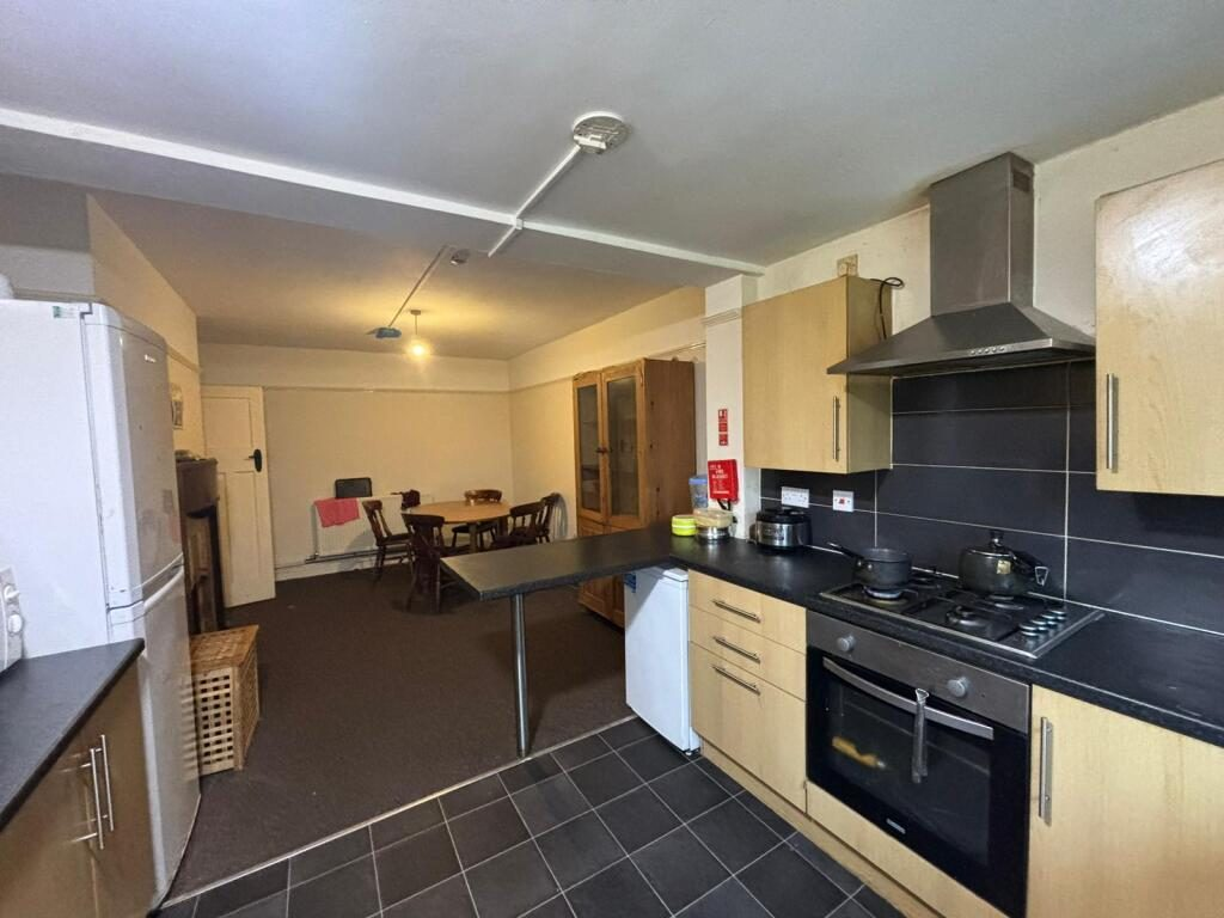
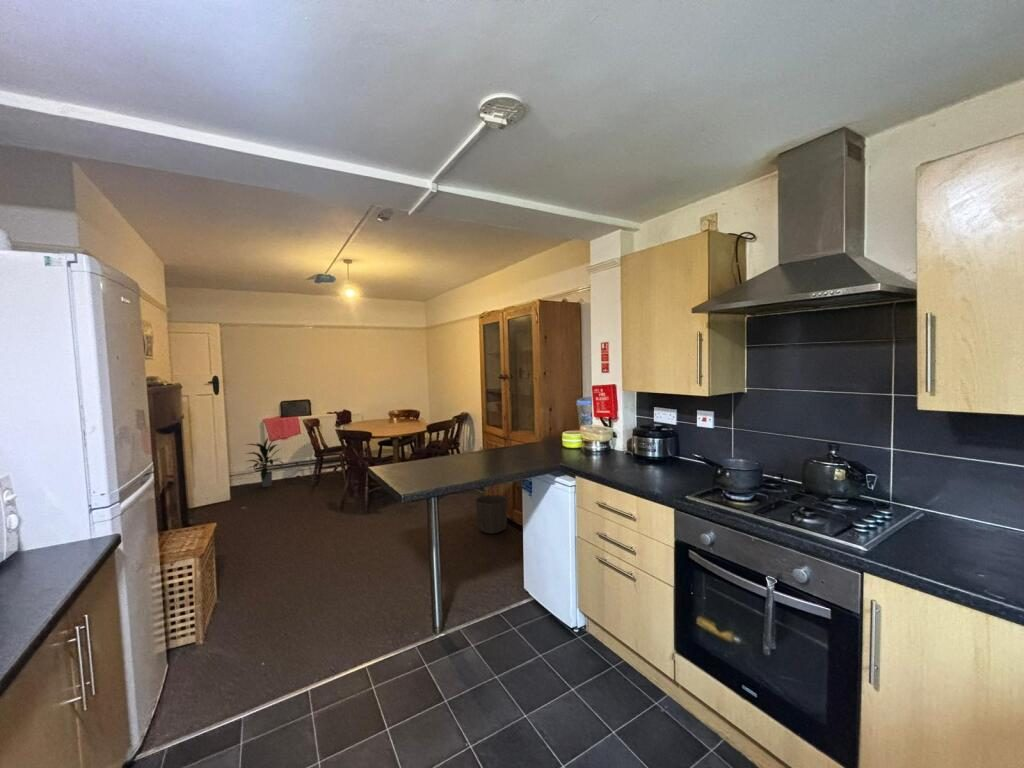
+ waste basket (492, 514)
+ indoor plant (264, 461)
